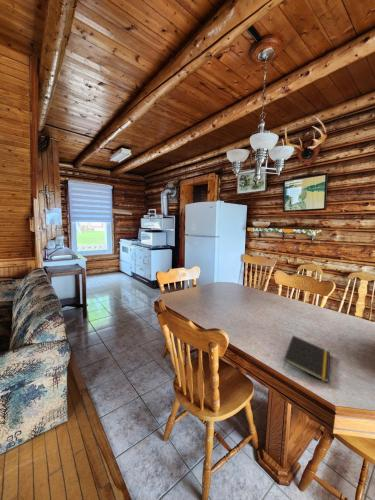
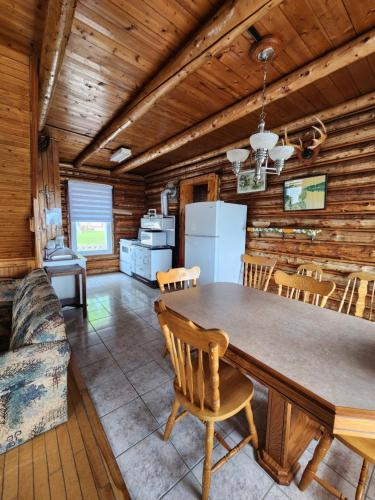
- notepad (308, 355)
